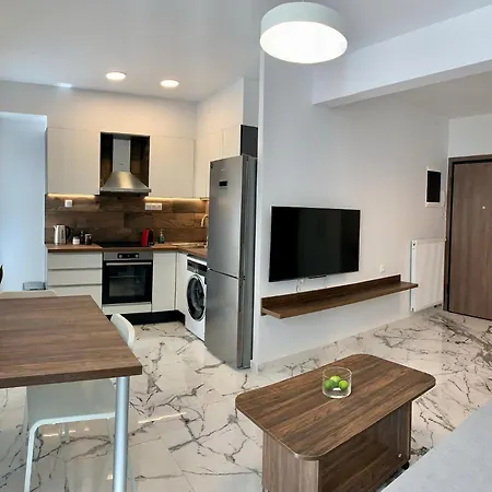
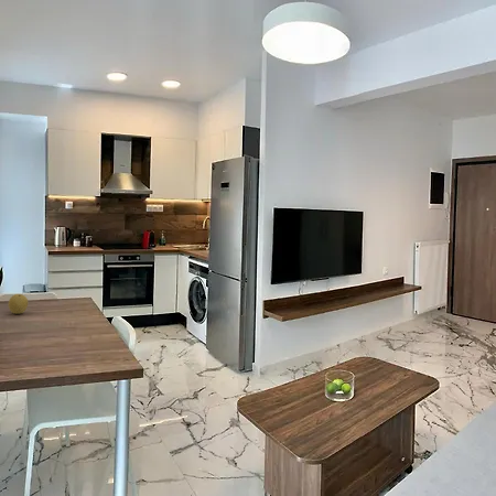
+ fruit (18, 303)
